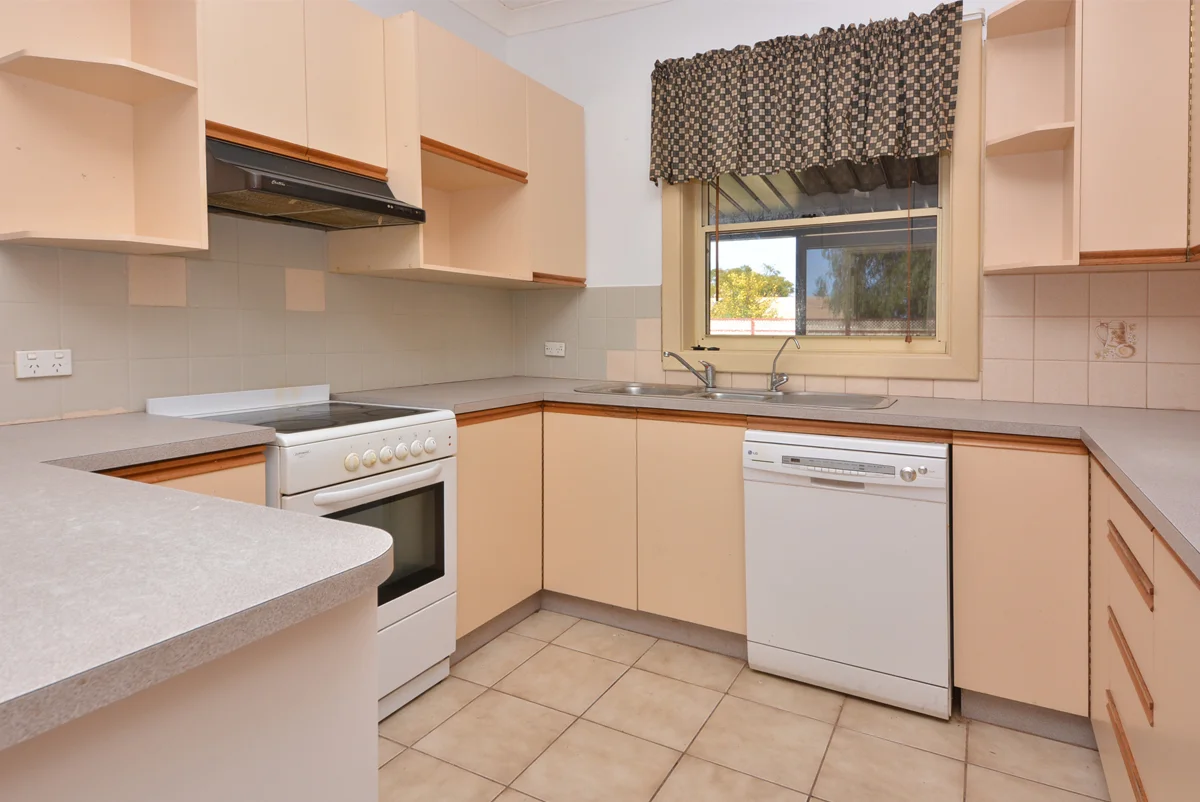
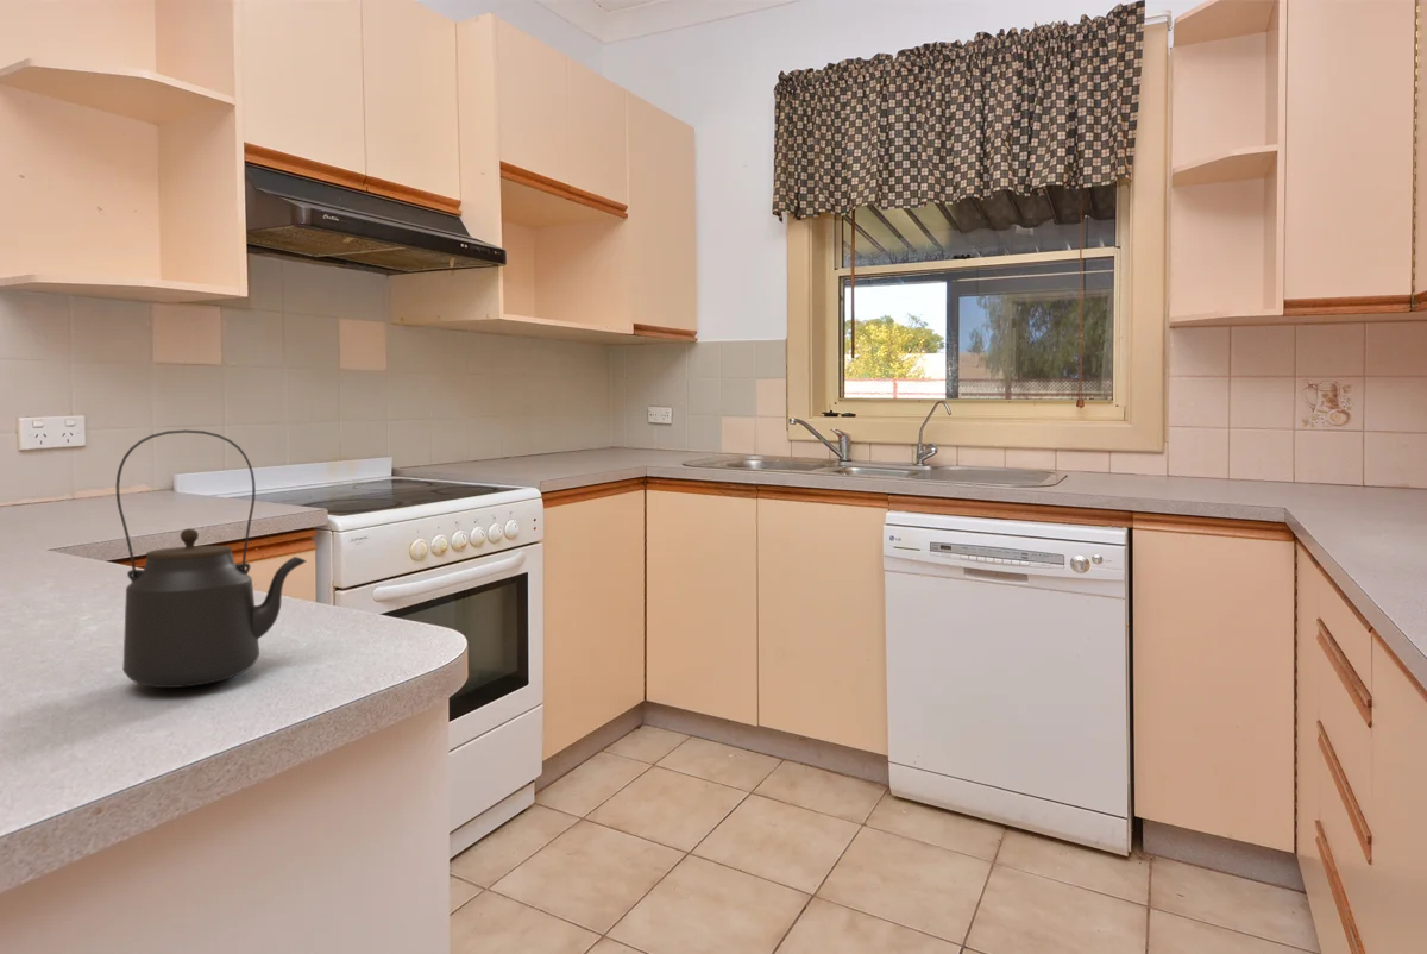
+ kettle (216, 553)
